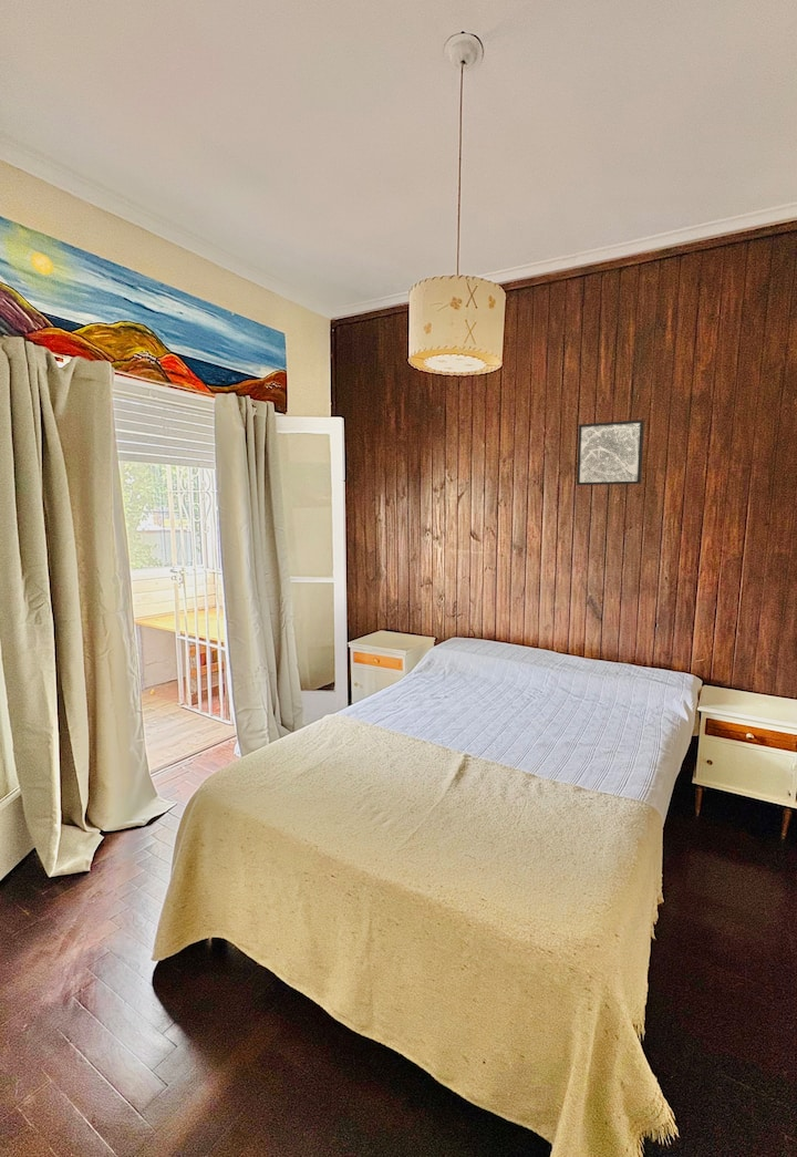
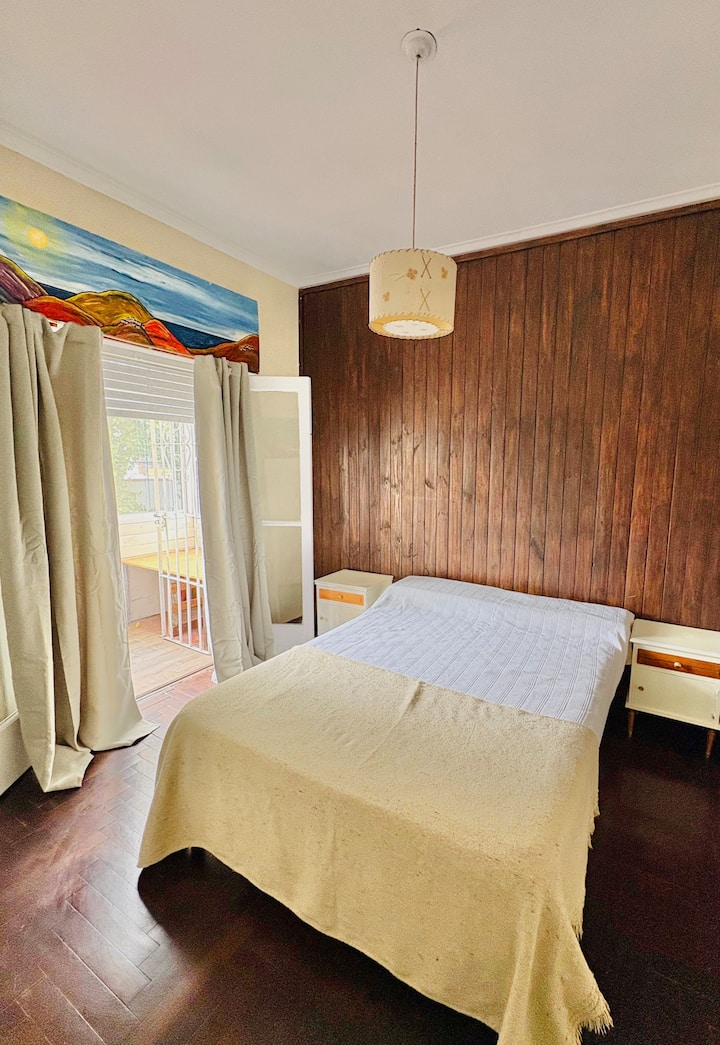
- wall art (609, 453)
